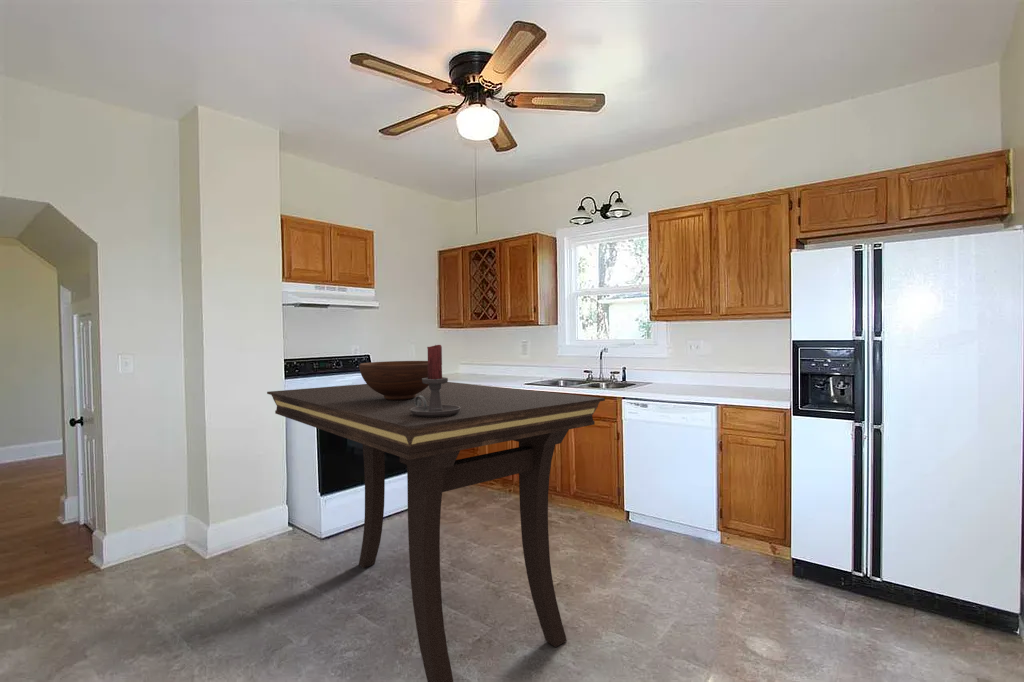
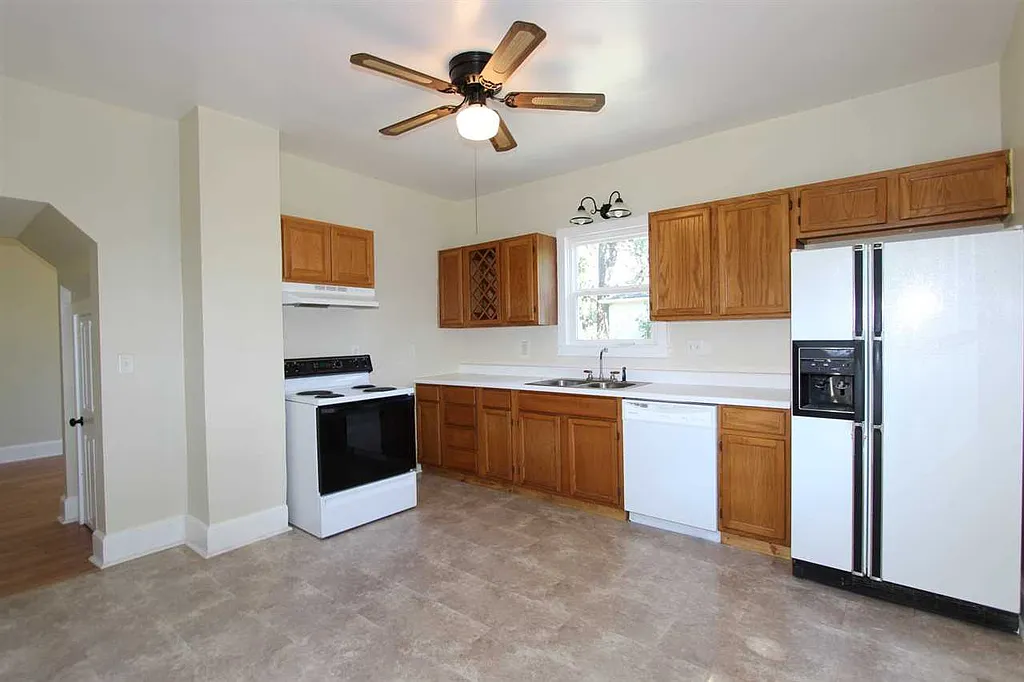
- candle holder (431, 378)
- fruit bowl (400, 380)
- dining table (420, 501)
